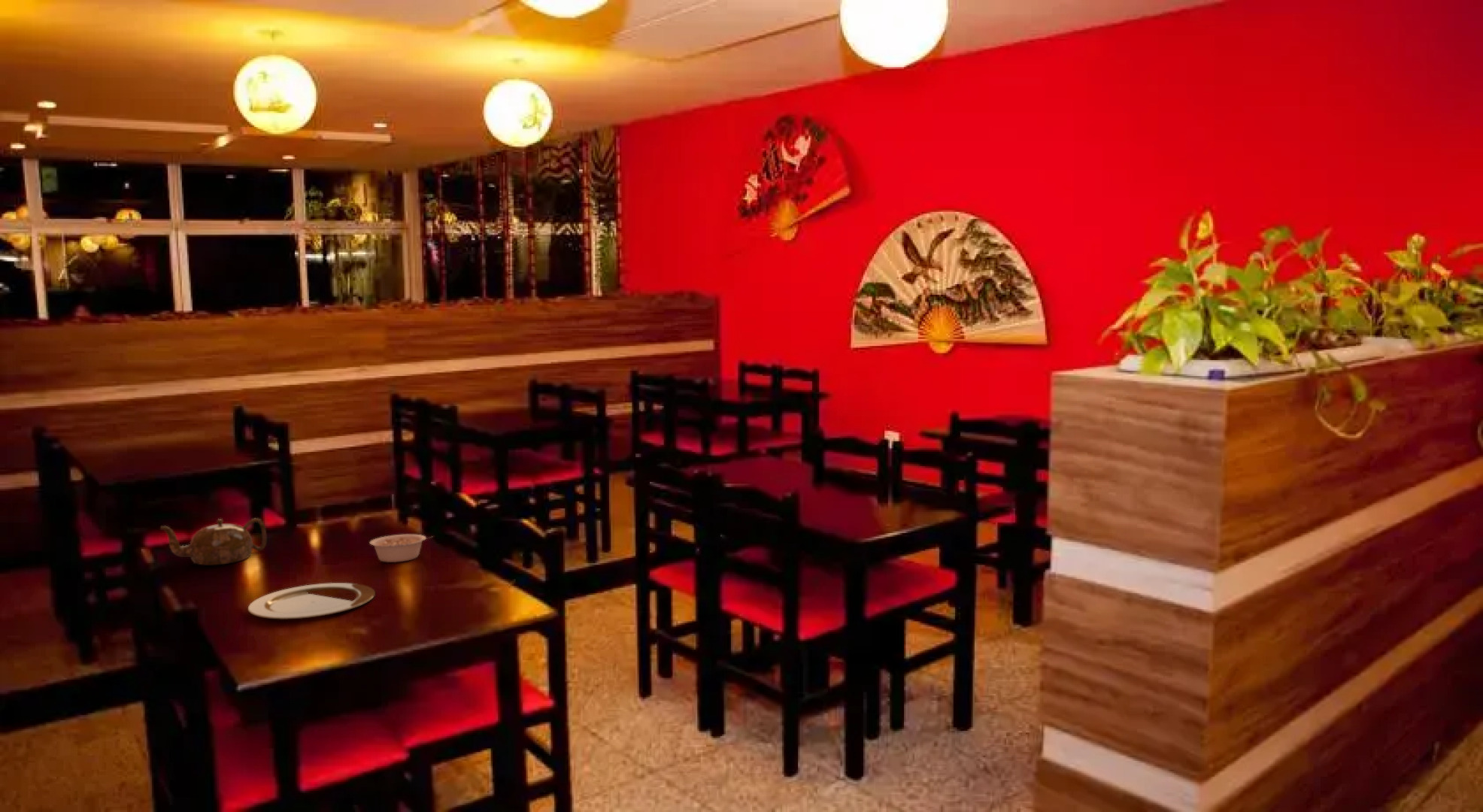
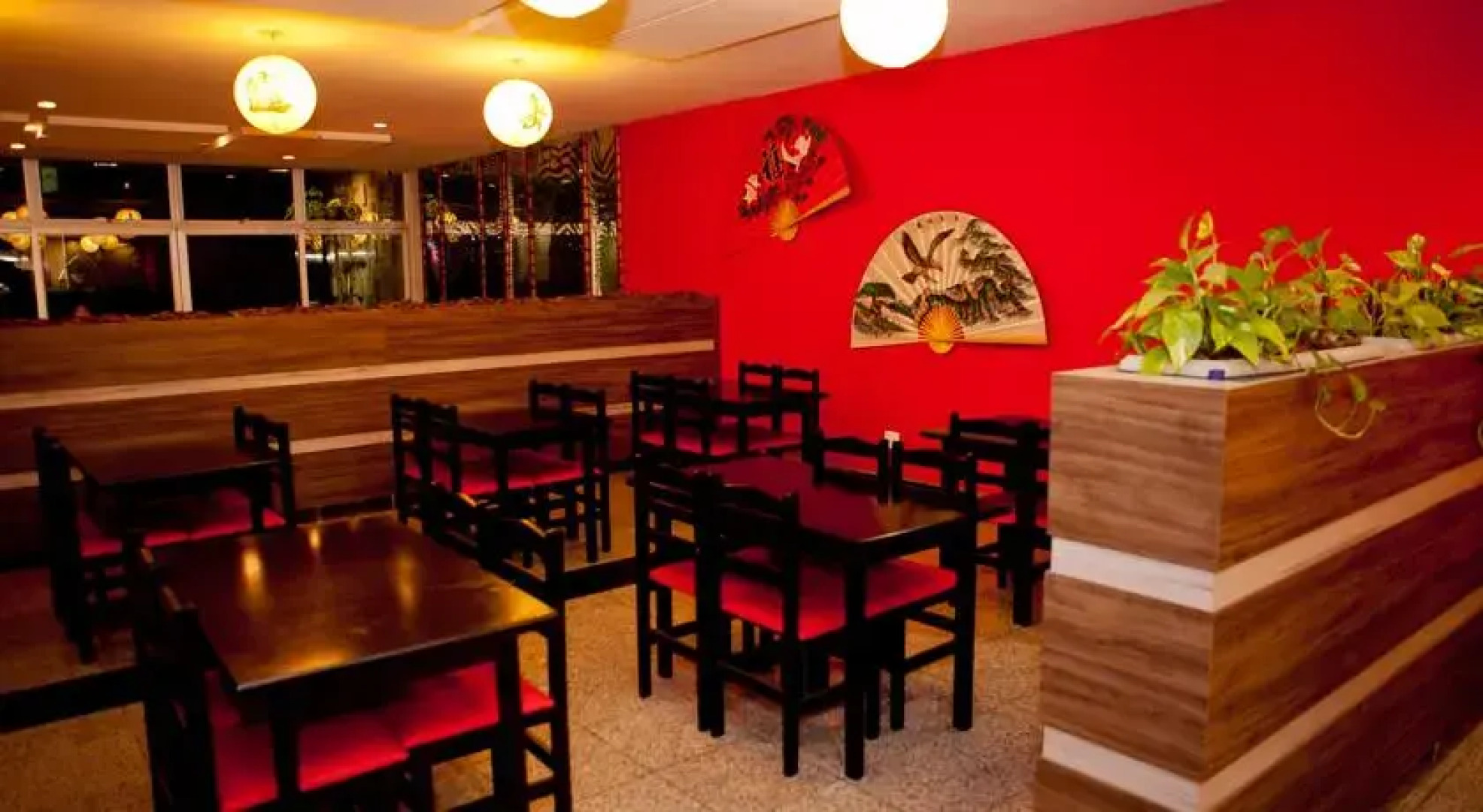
- plate (313, 600)
- teapot (215, 539)
- legume (400, 547)
